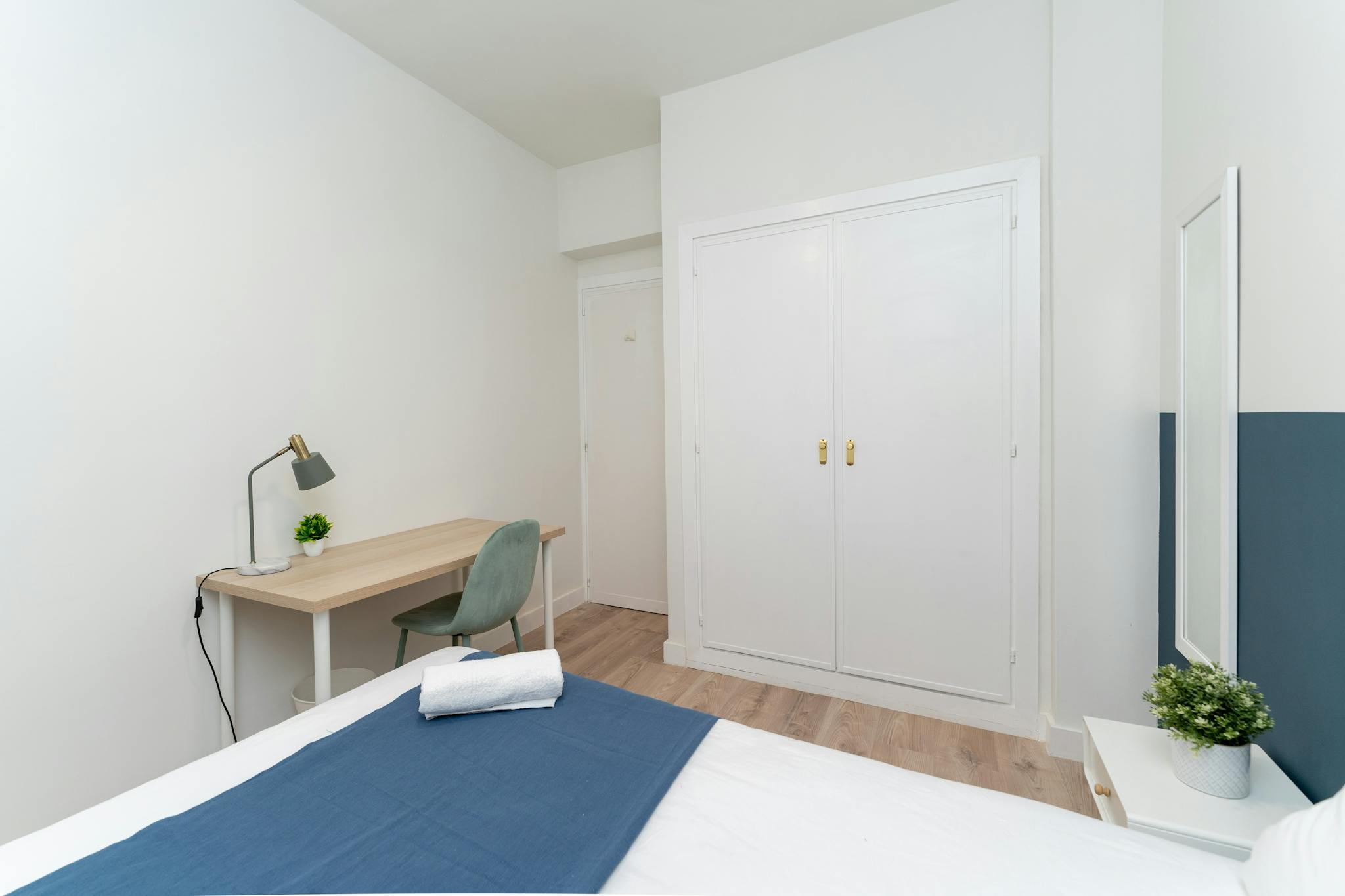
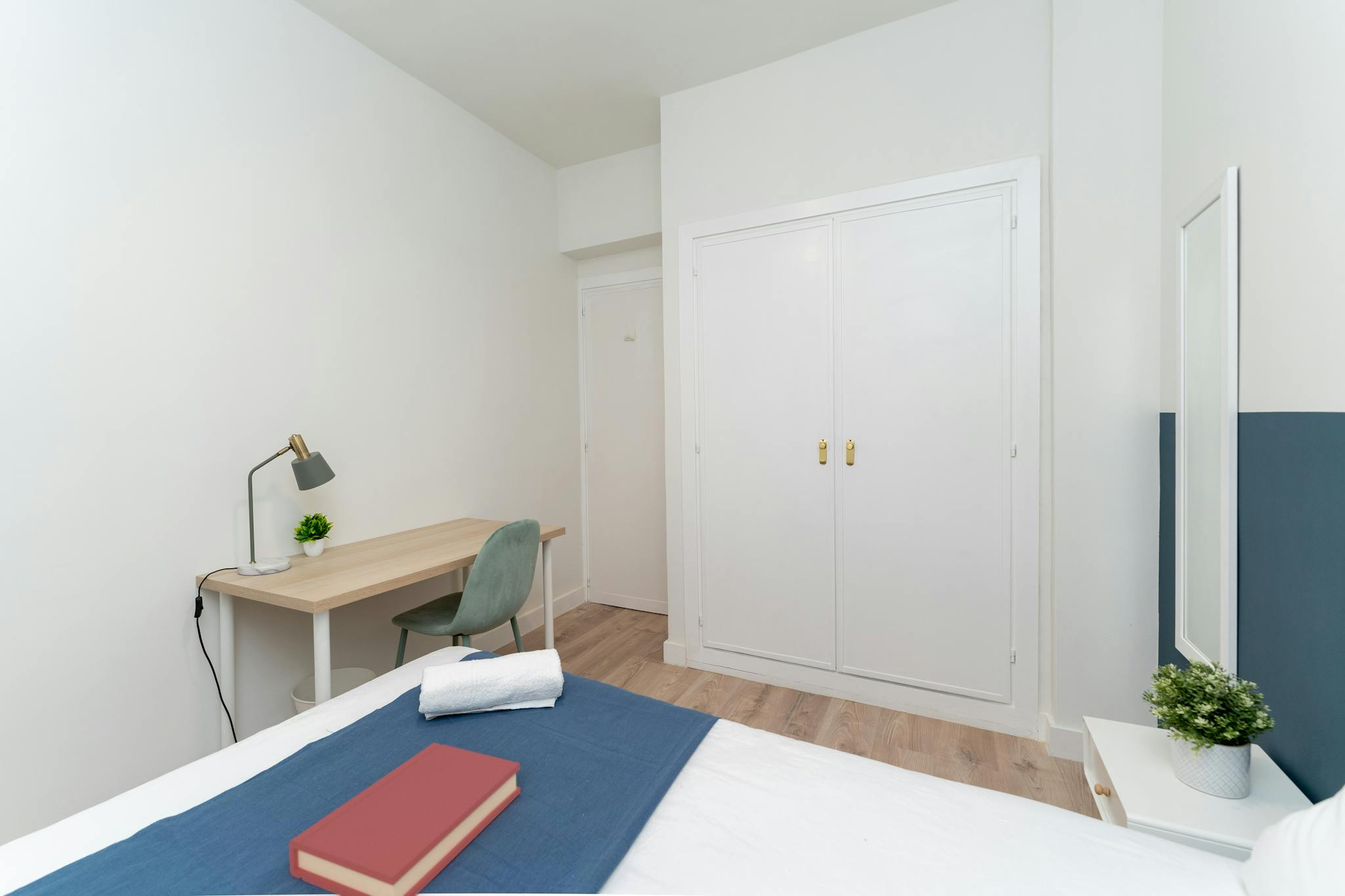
+ hardback book (416, 813)
